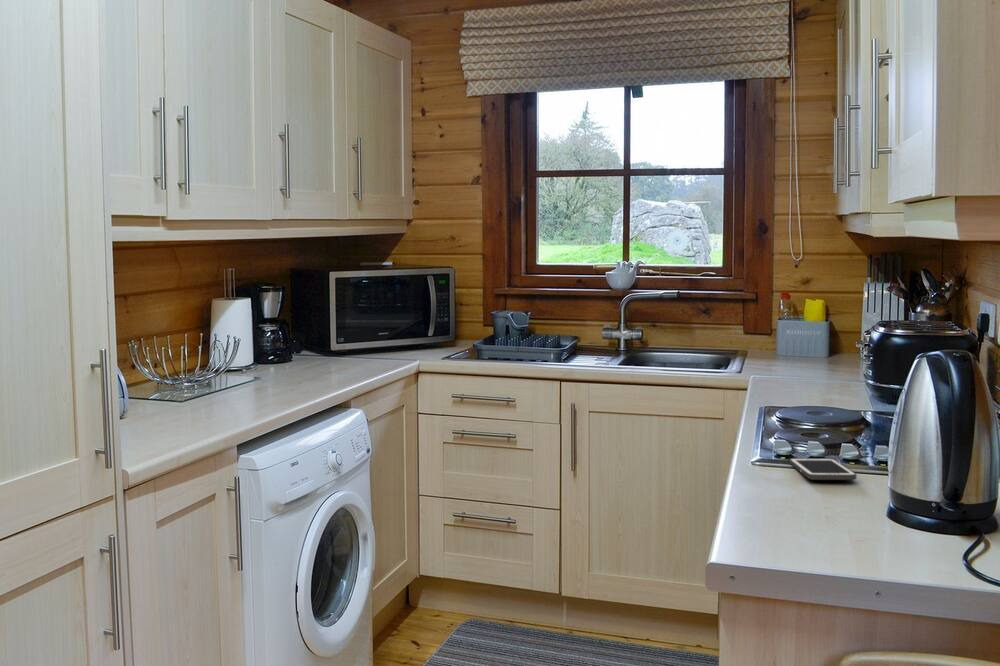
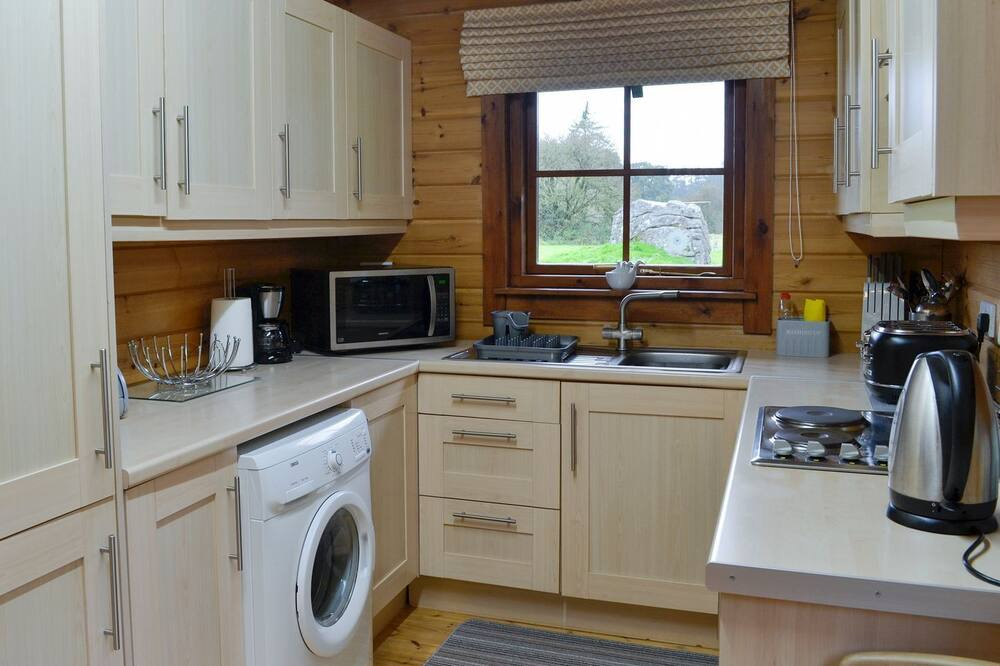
- cell phone (821, 468)
